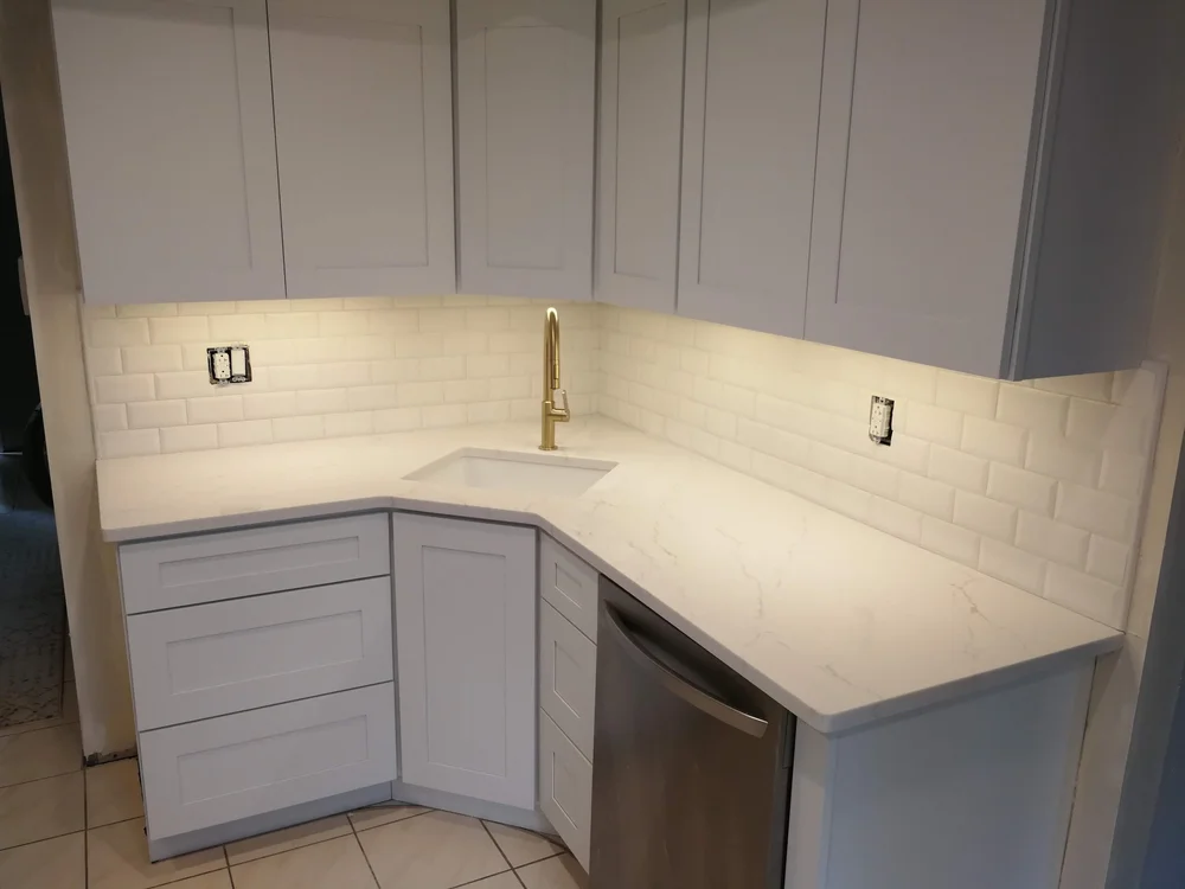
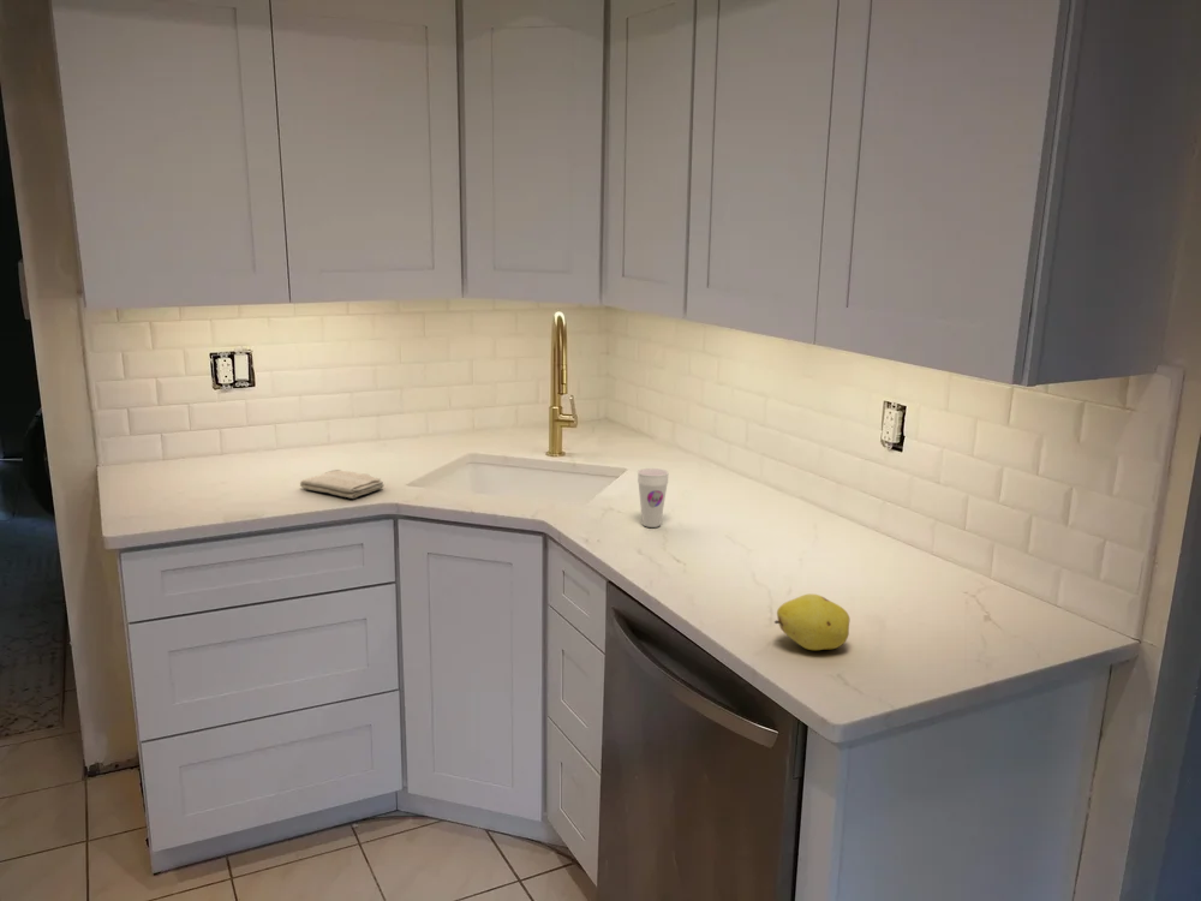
+ washcloth (342, 482)
+ cup (652, 497)
+ fruit (809, 621)
